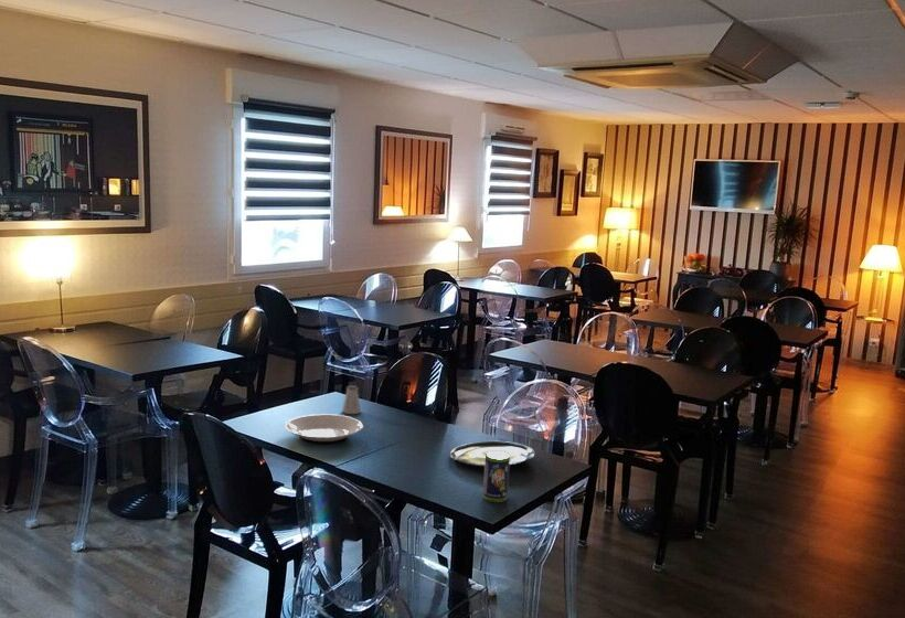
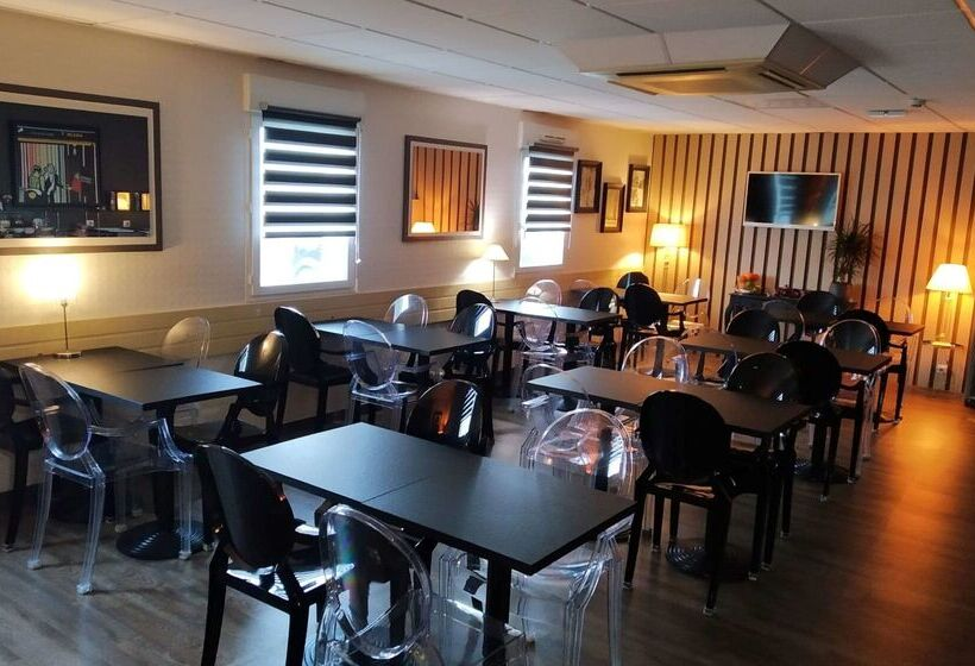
- plate (491, 450)
- plate (323, 430)
- beverage can (496, 476)
- saltshaker (351, 398)
